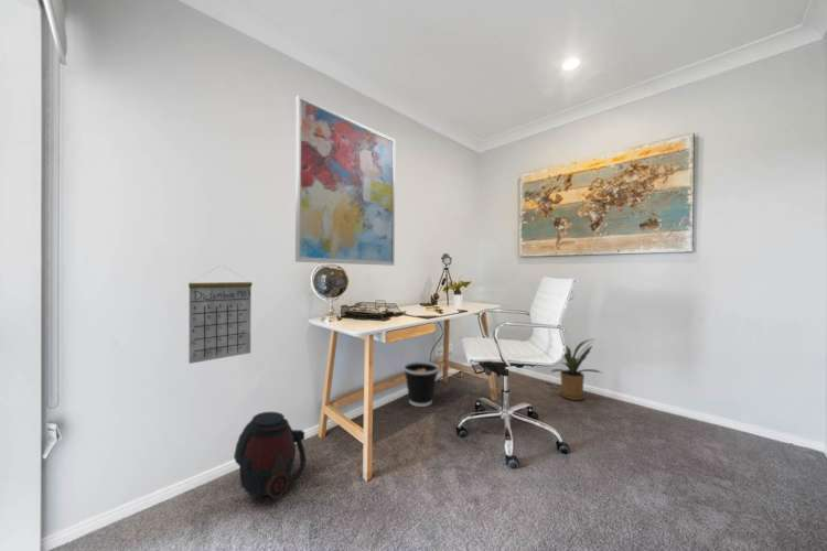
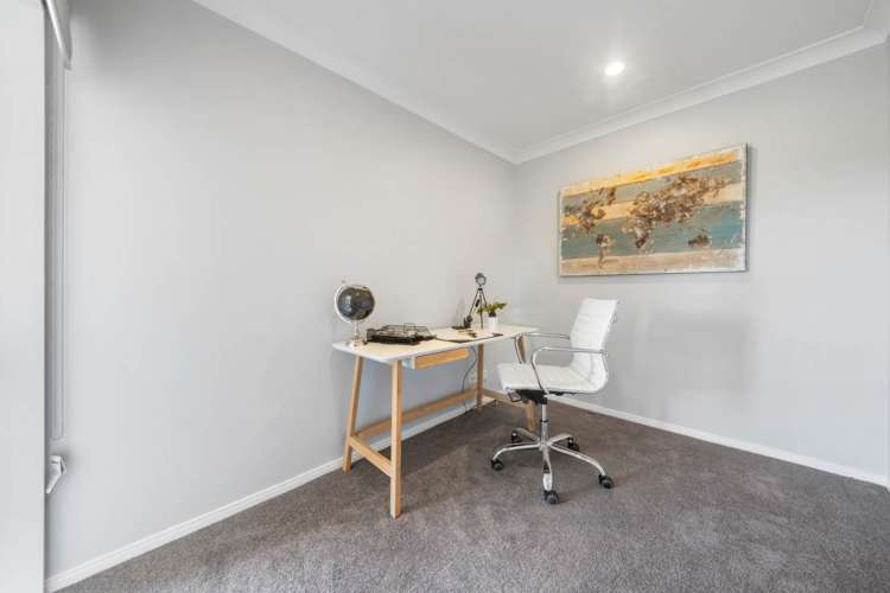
- house plant (571, 366)
- calendar (222, 311)
- wall art (352, 192)
- helmet (272, 446)
- wastebasket (420, 383)
